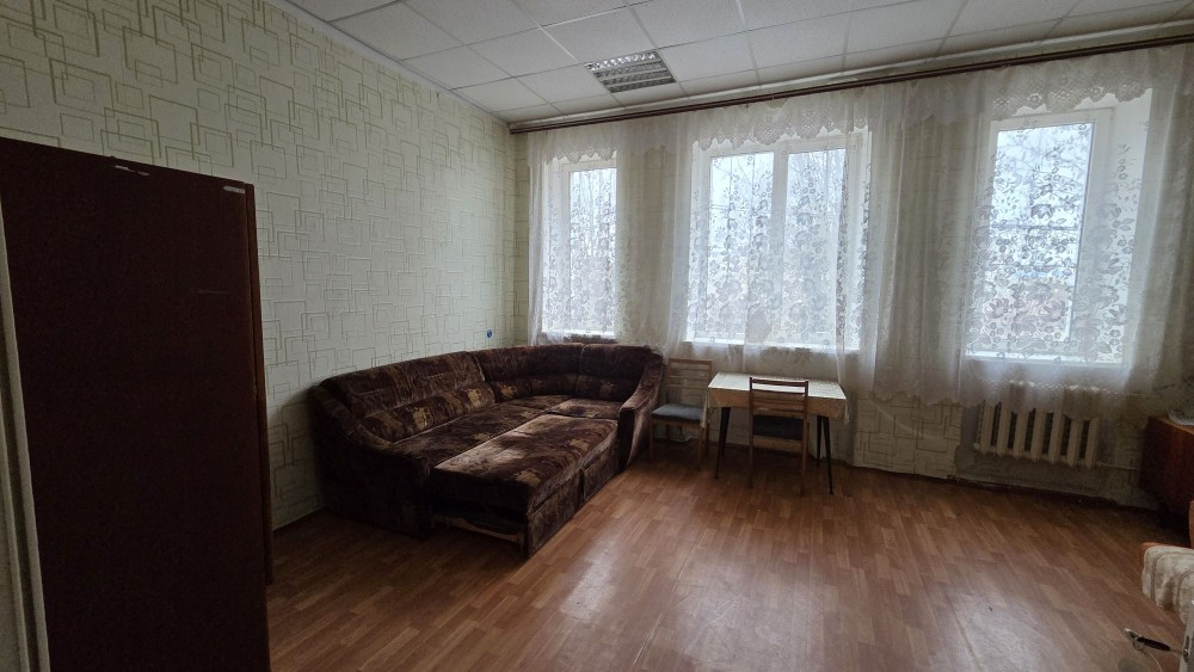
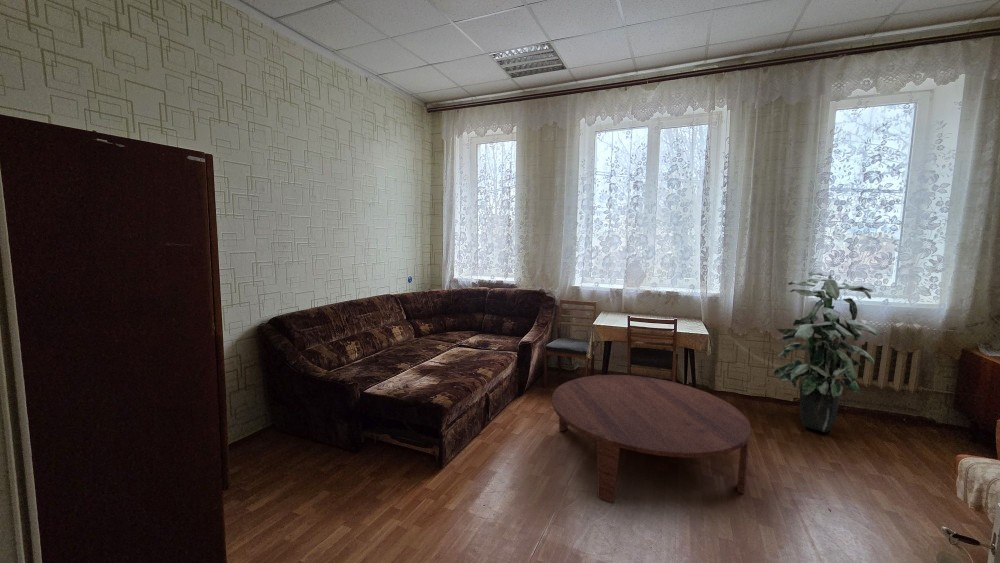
+ indoor plant (818, 349)
+ coffee table (641, 430)
